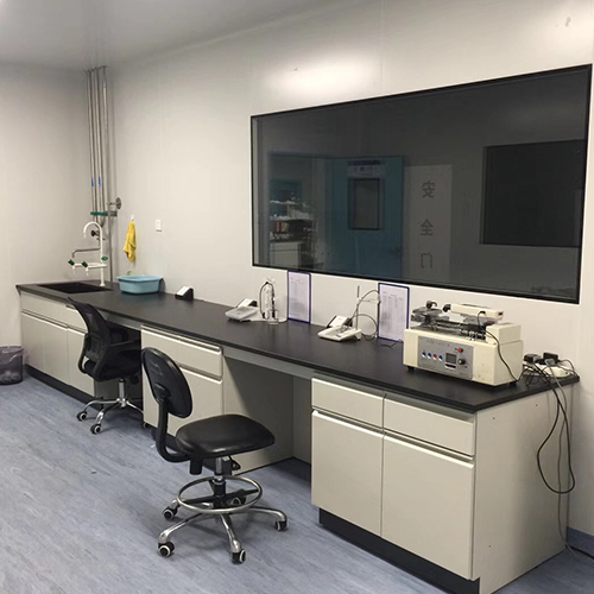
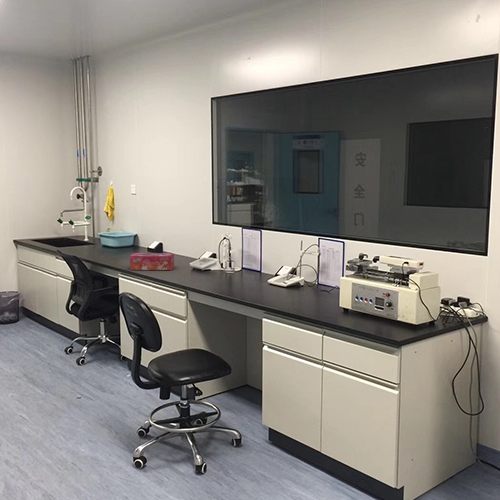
+ tissue box (152, 261)
